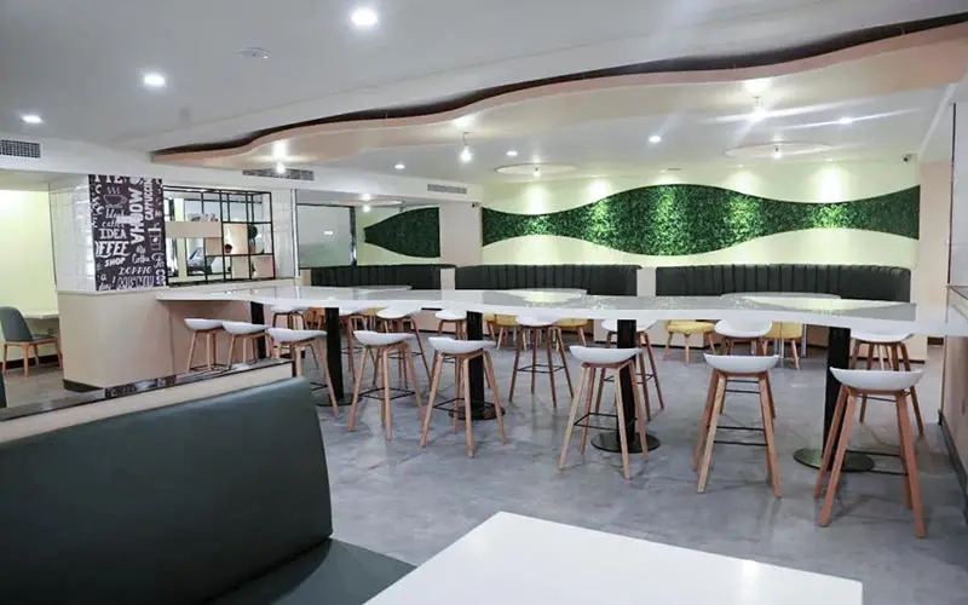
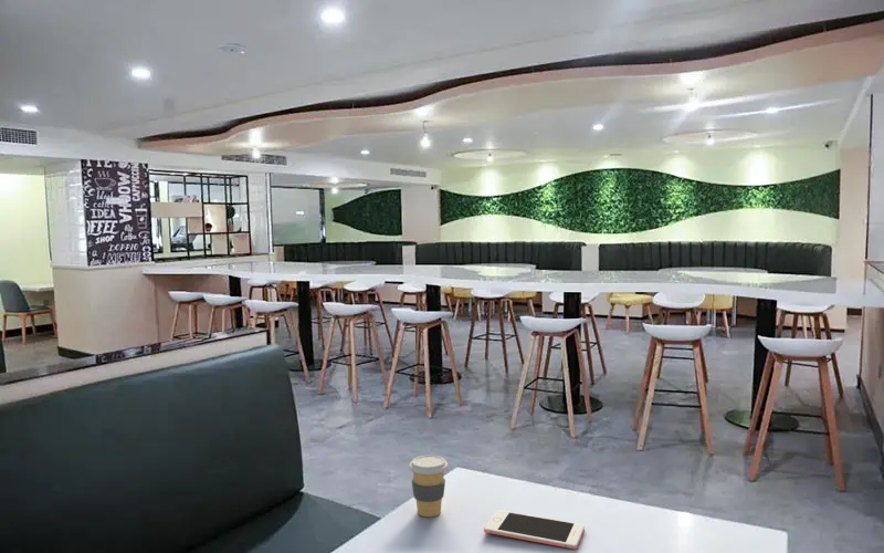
+ coffee cup (429, 486)
+ cell phone (534, 528)
